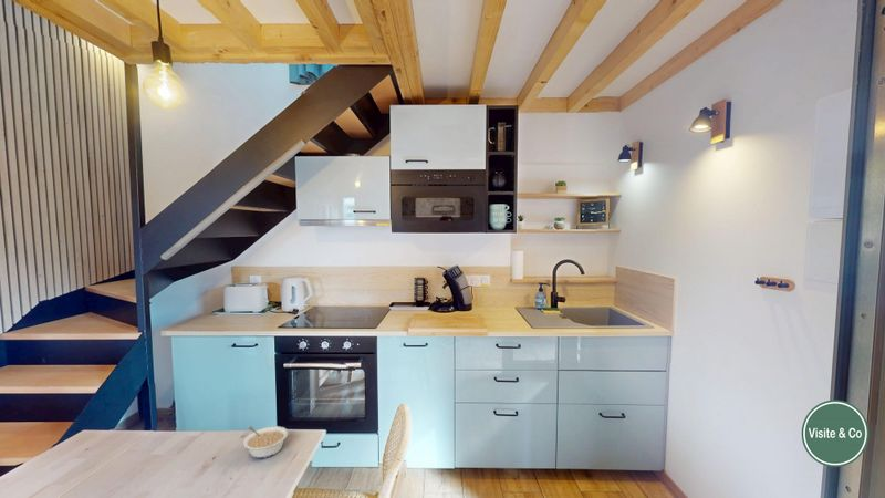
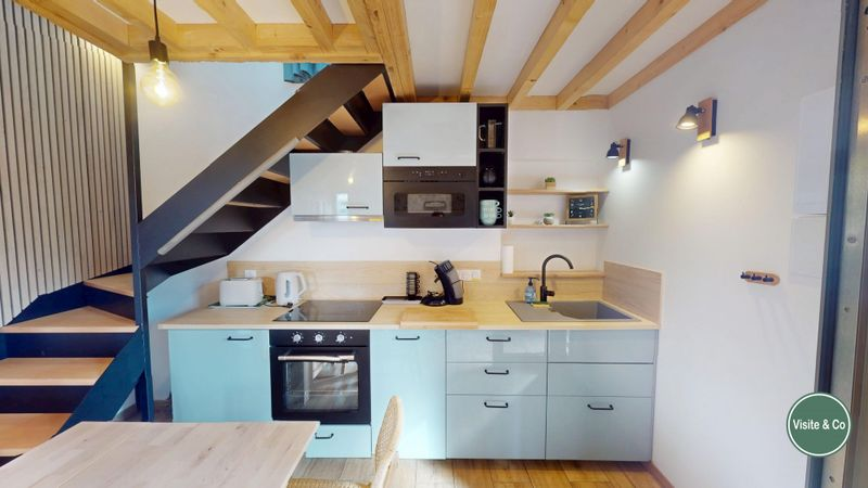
- legume (264, 442)
